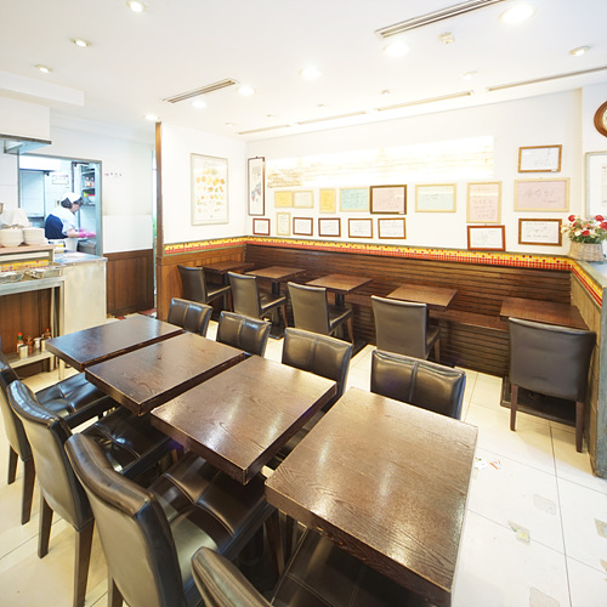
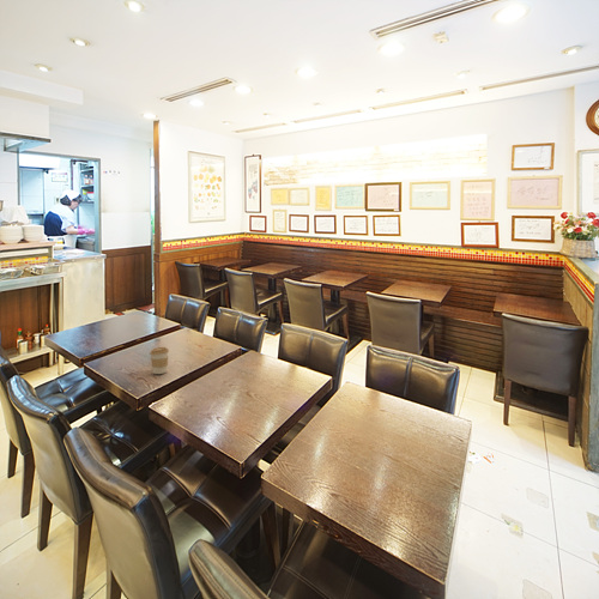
+ coffee cup (159, 359)
